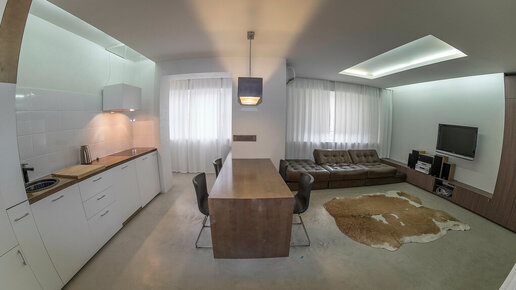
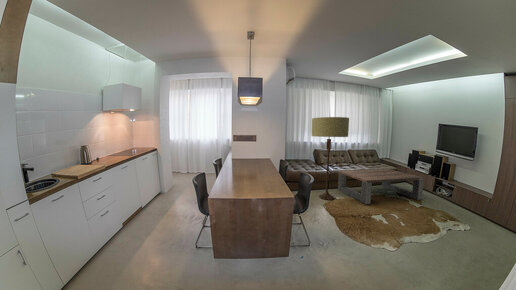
+ coffee table (377, 181)
+ floor lamp (328, 158)
